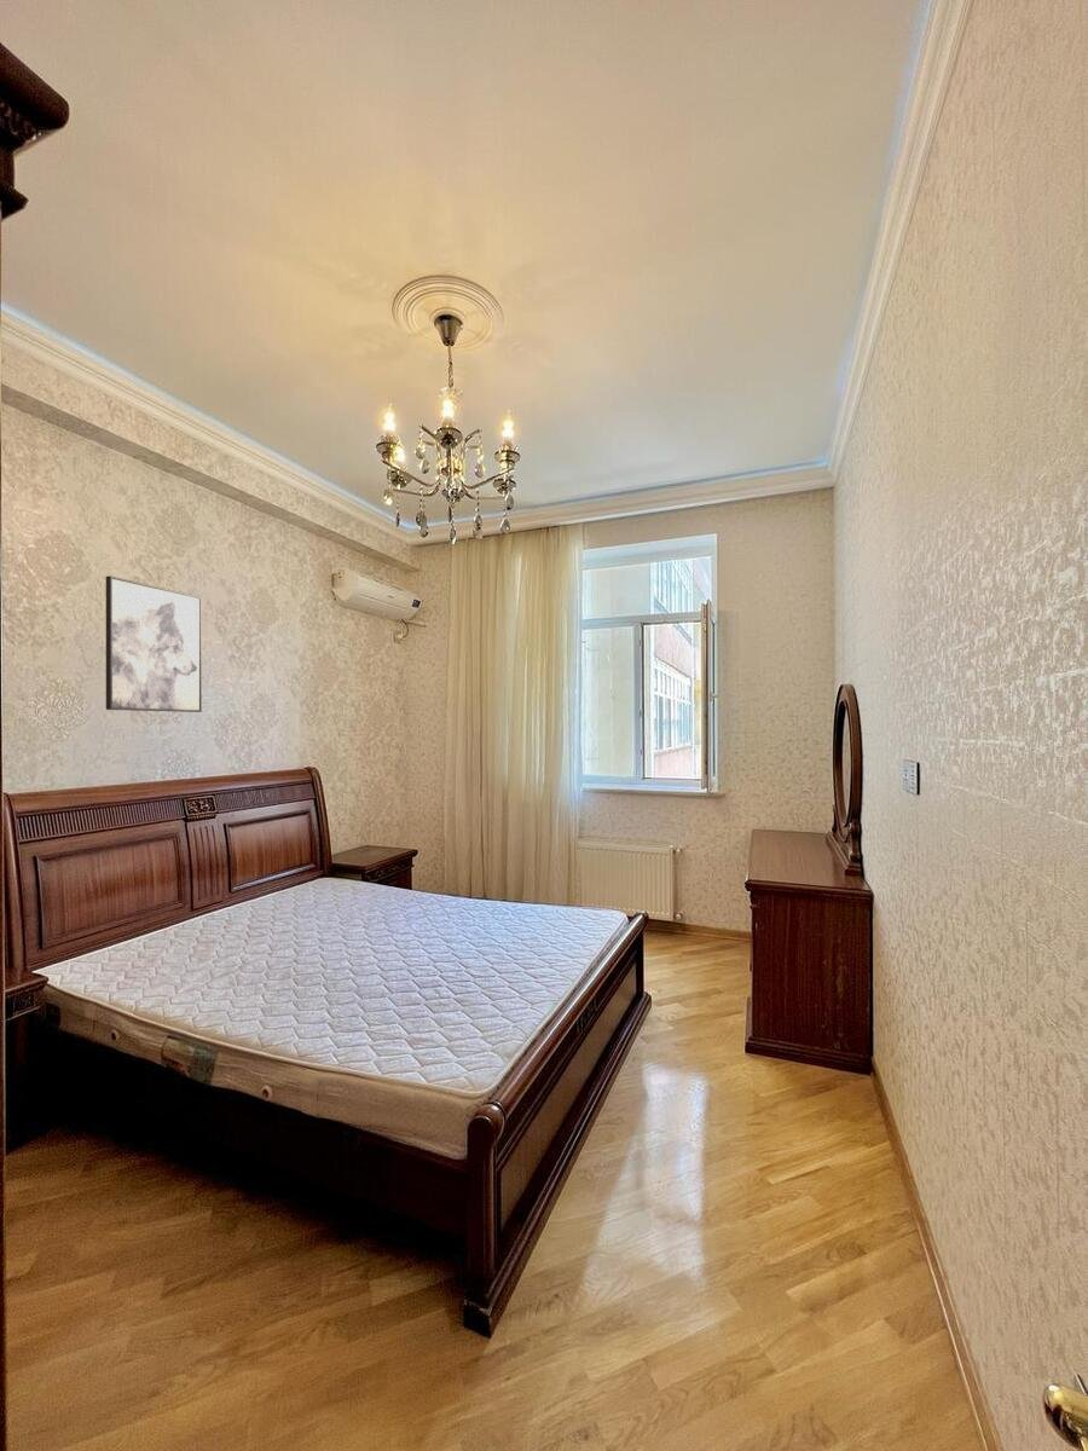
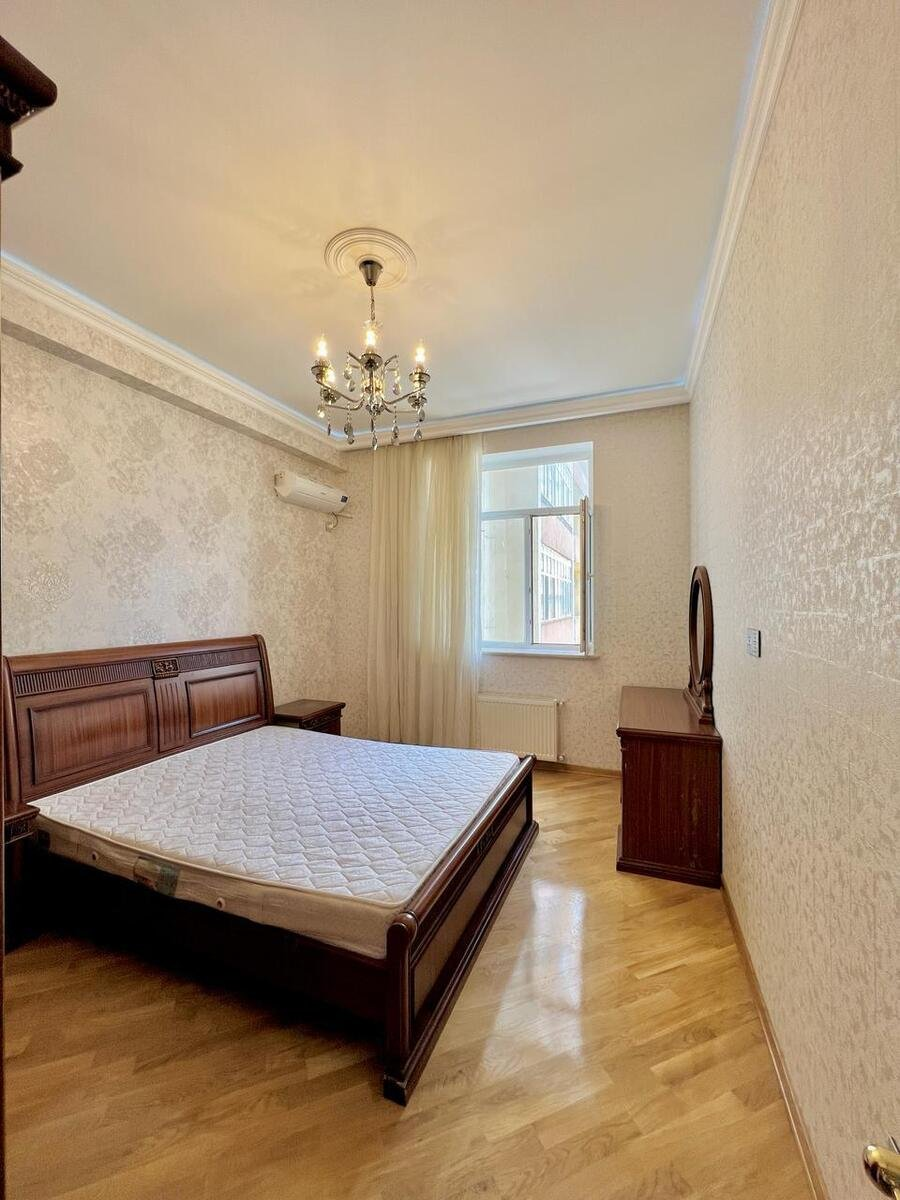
- wall art (157, 648)
